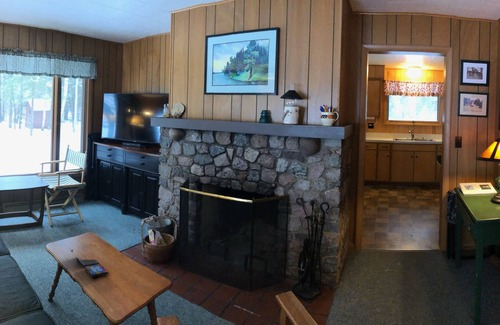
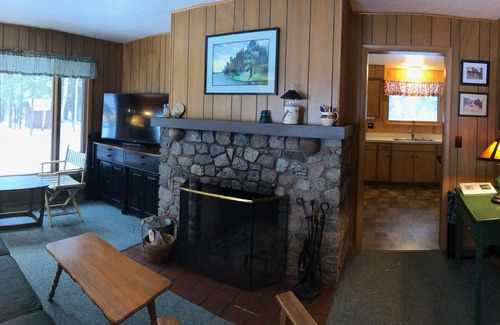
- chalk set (87, 260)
